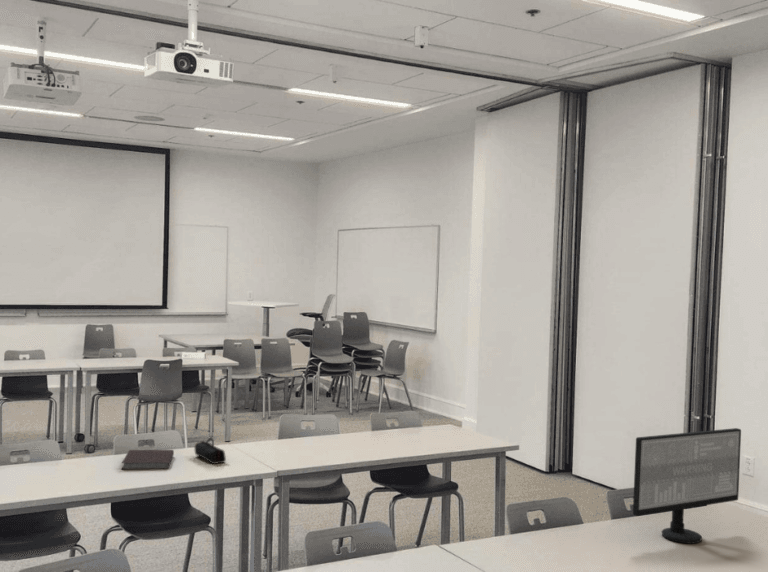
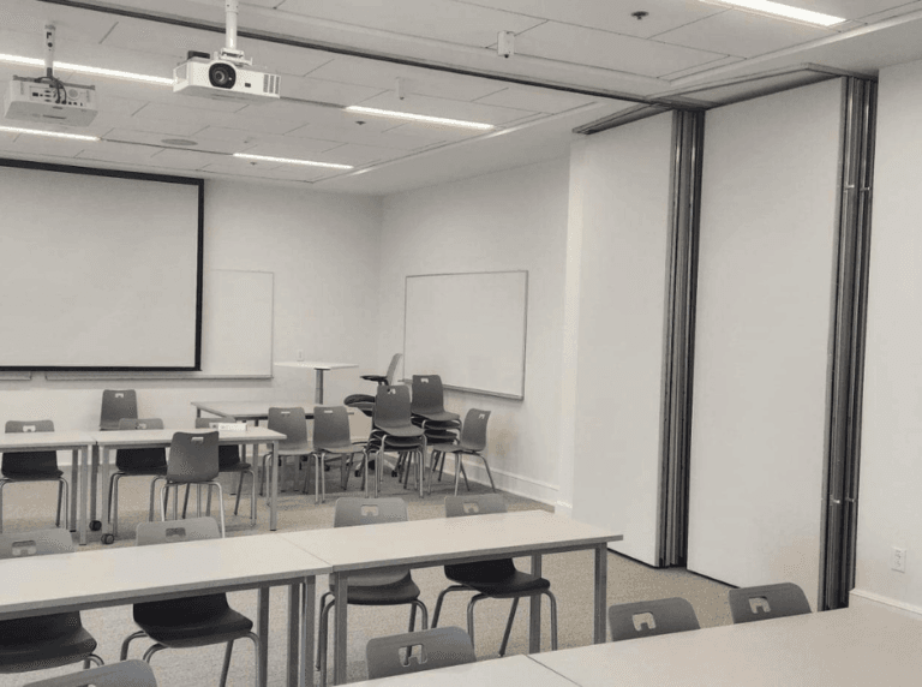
- computer monitor (683, 484)
- pencil case (209, 448)
- notebook (148, 459)
